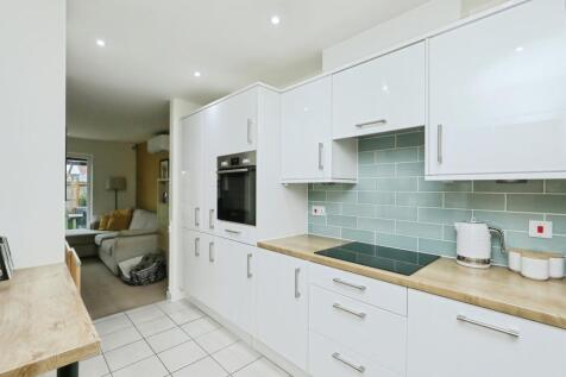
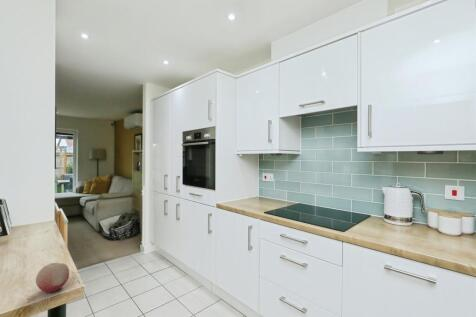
+ fruit (53, 276)
